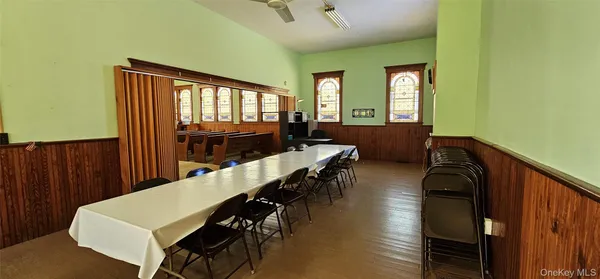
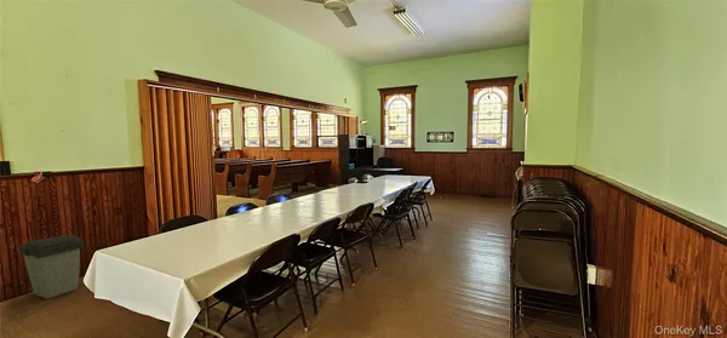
+ trash can (52, 265)
